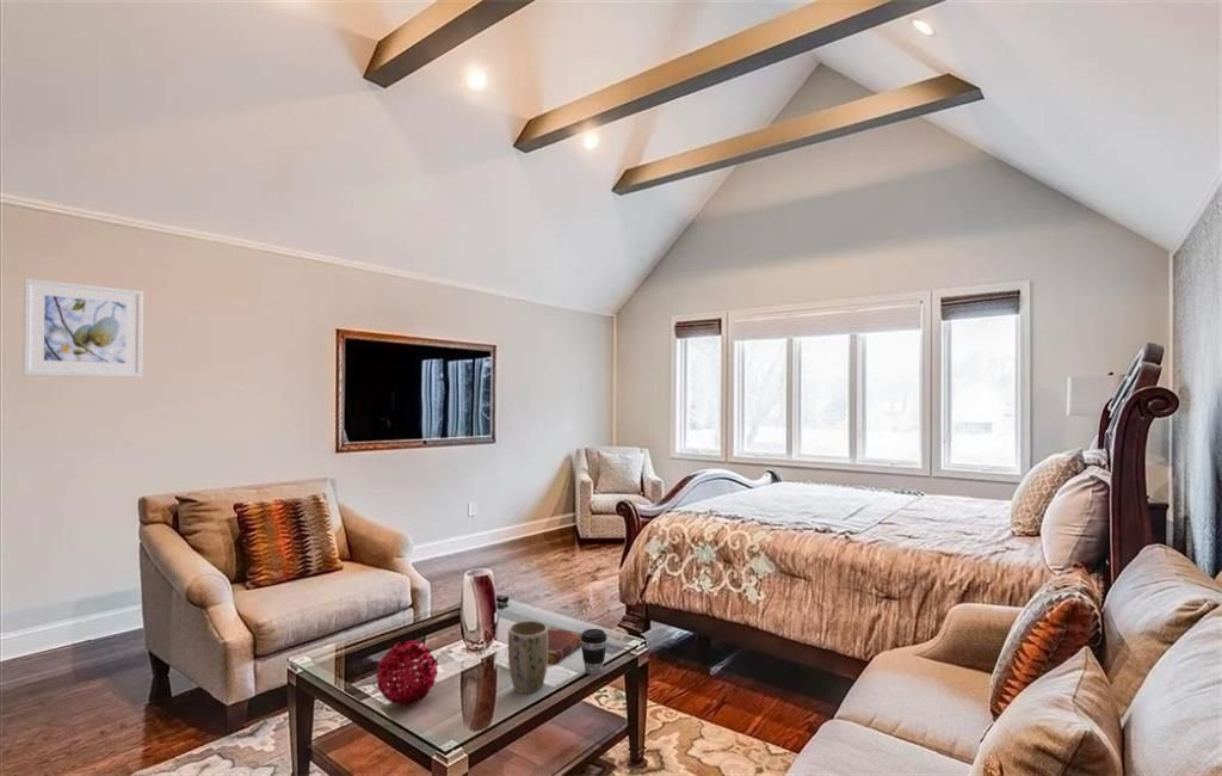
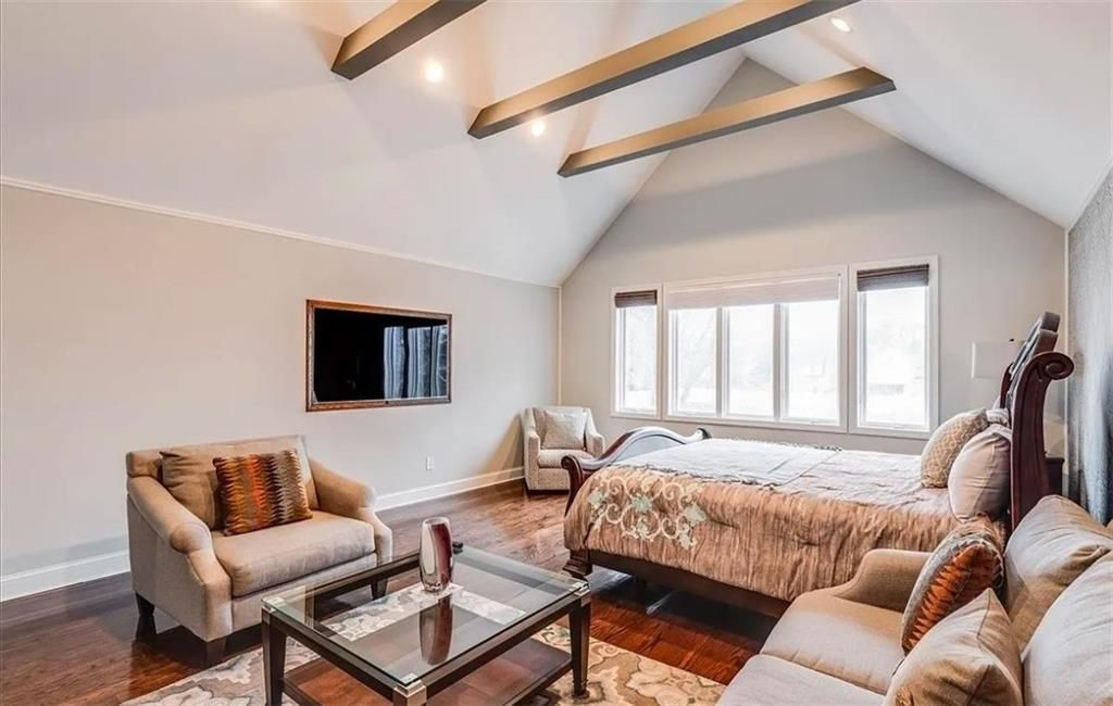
- coffee cup (593, 651)
- plant pot (527, 657)
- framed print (86, 330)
- decorative ball (407, 671)
- book (554, 645)
